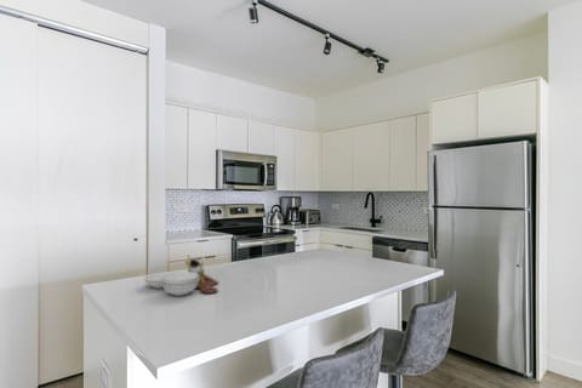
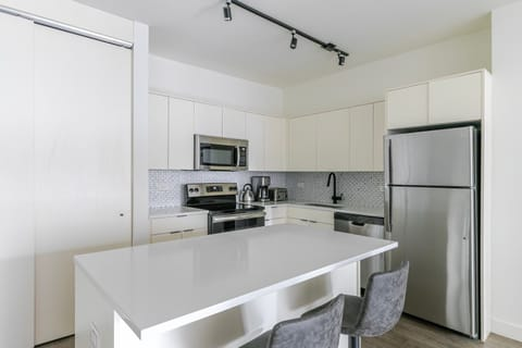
- cutting board (182, 273)
